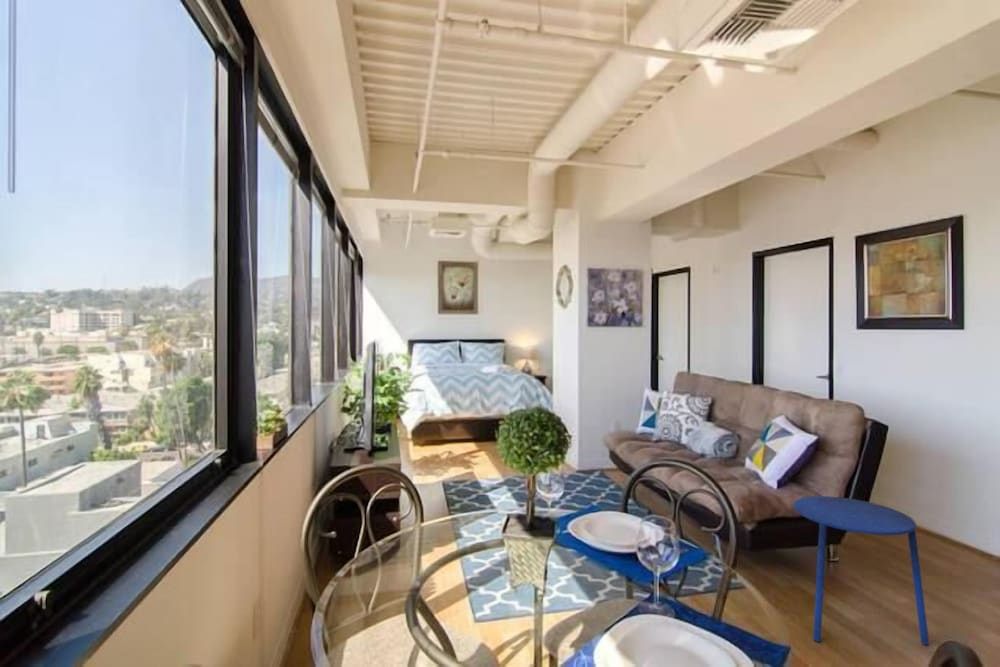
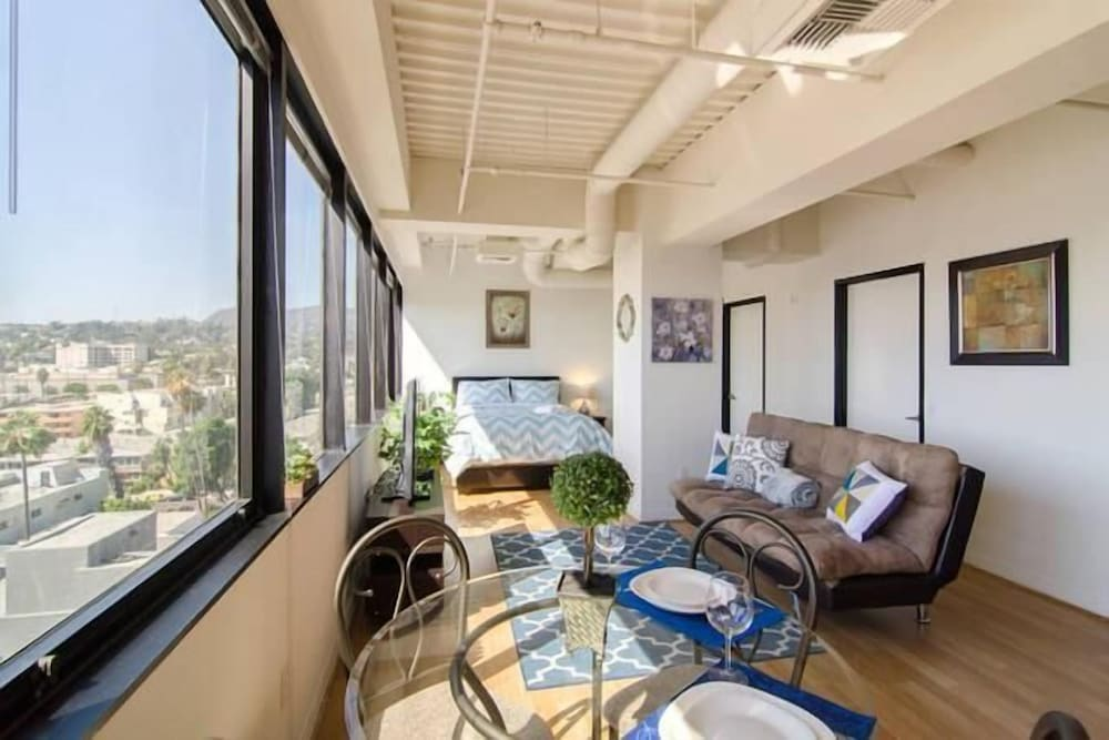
- side table (824, 568)
